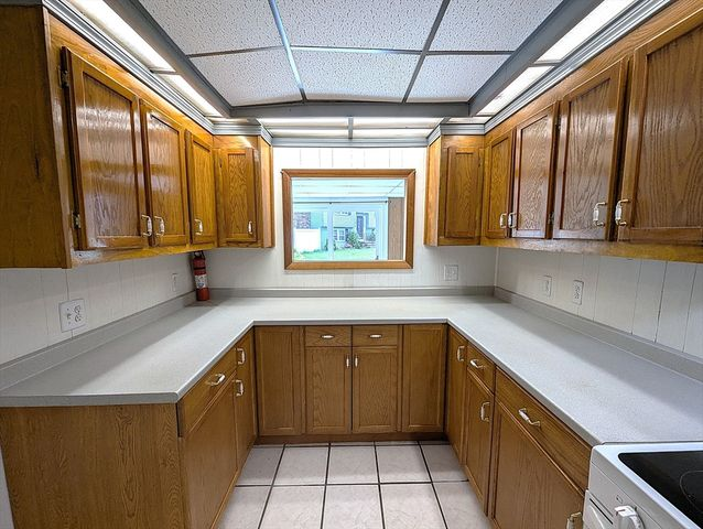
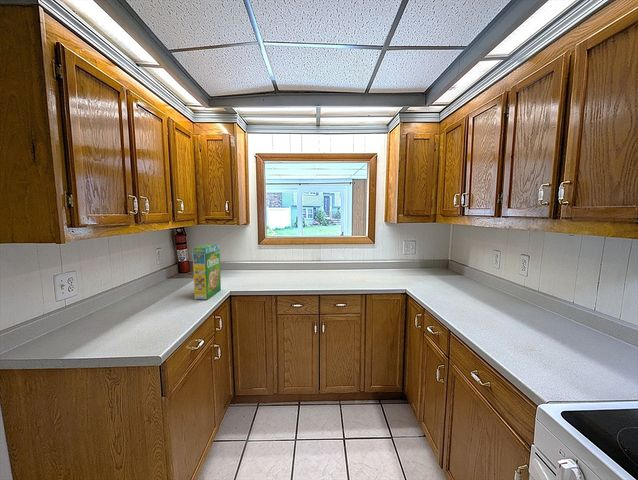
+ cereal box (207, 270)
